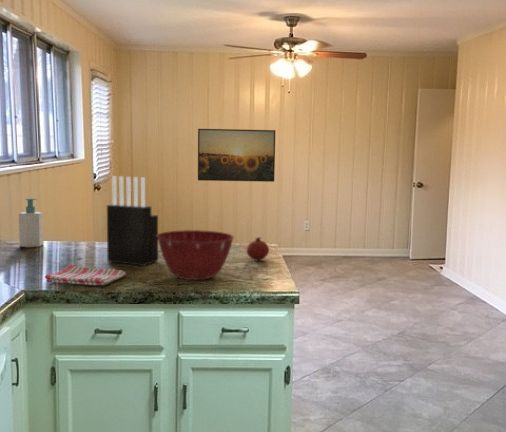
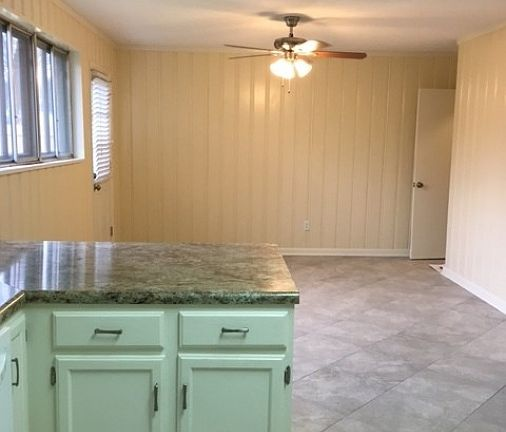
- fruit (257, 248)
- knife block (134, 219)
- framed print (236, 155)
- dish towel (86, 274)
- soap bottle (30, 222)
- mixing bowl (195, 255)
